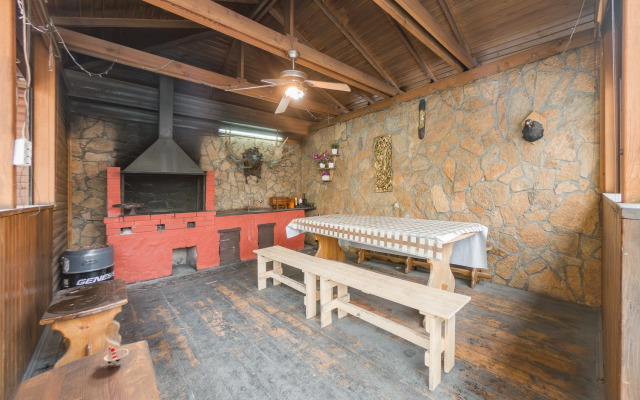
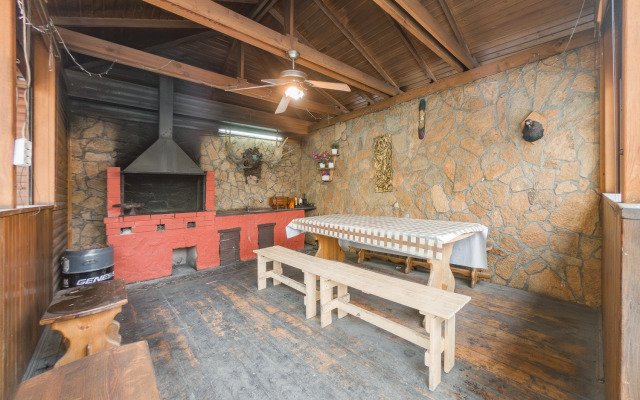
- cup (115, 357)
